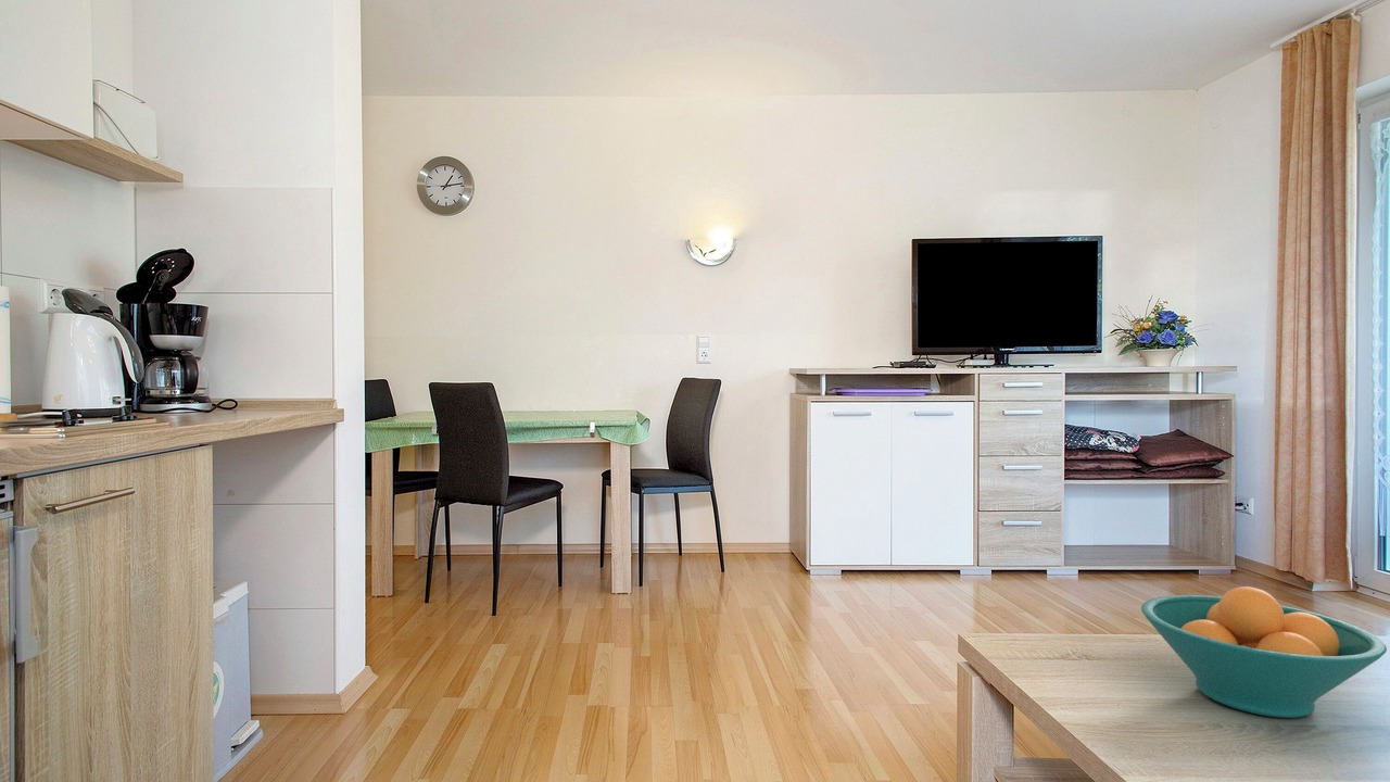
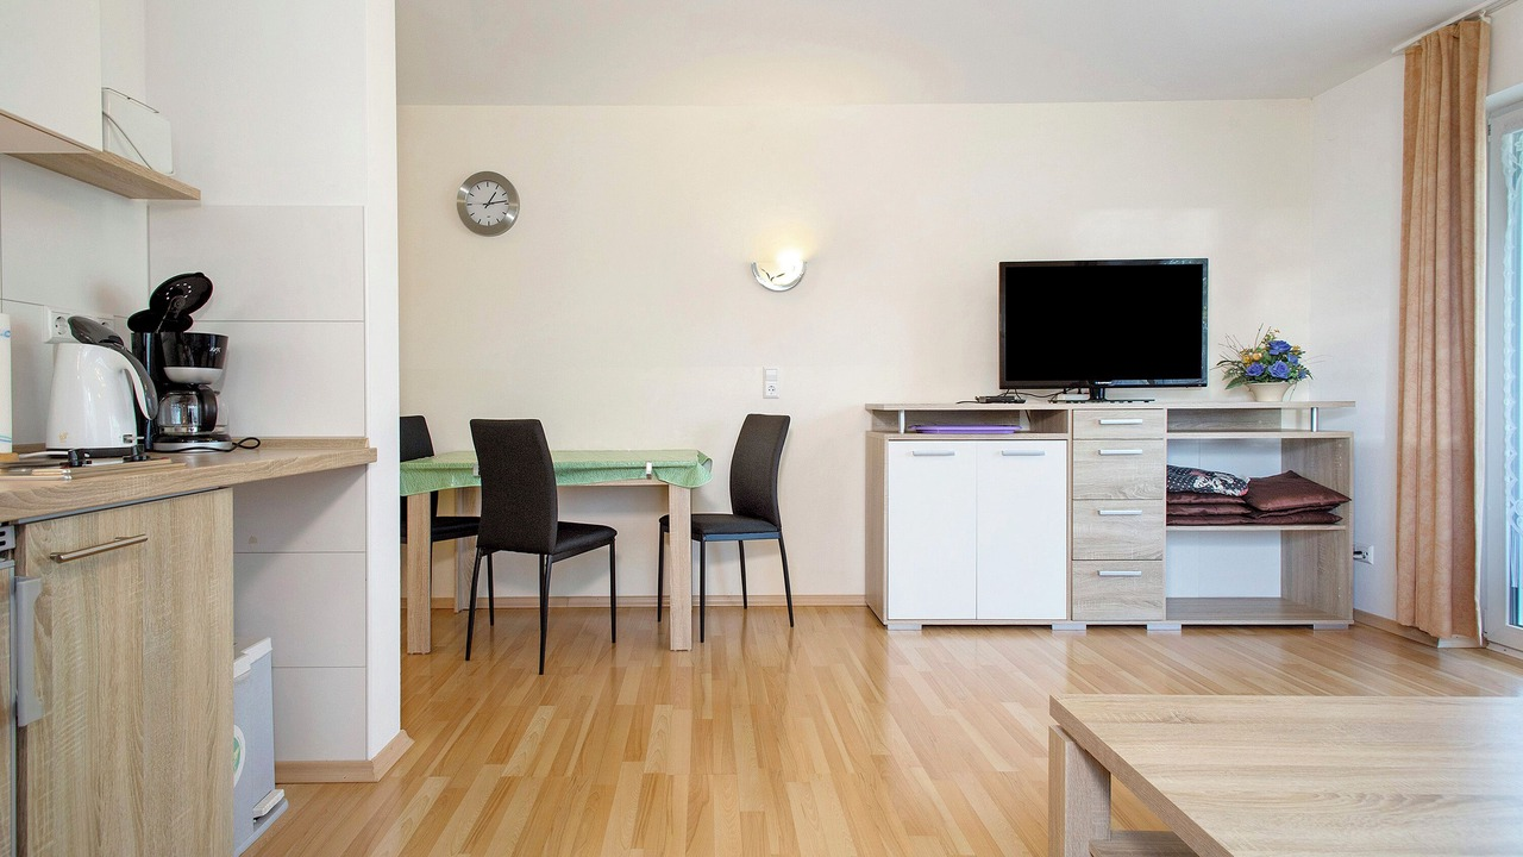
- fruit bowl (1253, 643)
